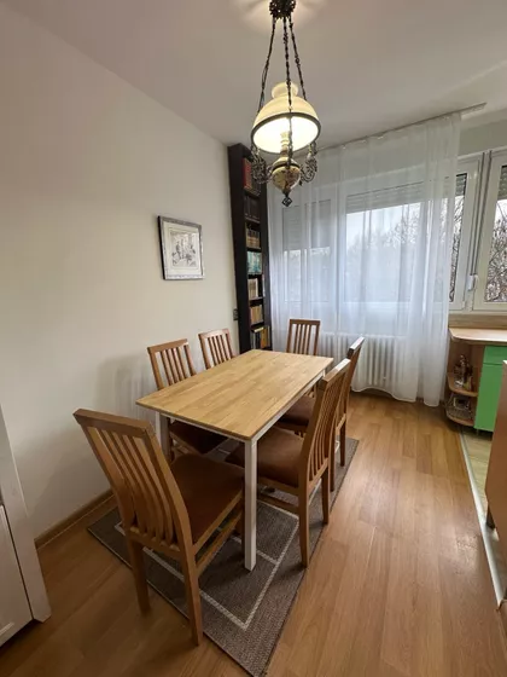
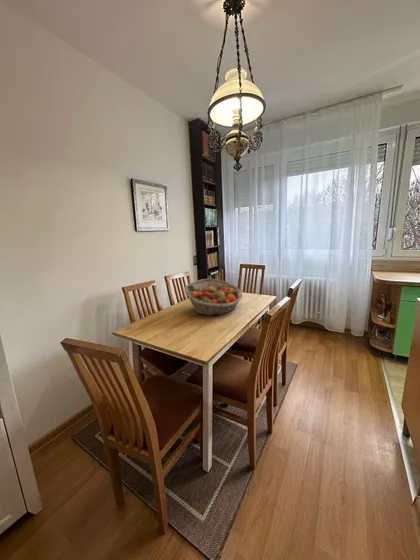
+ fruit basket (213, 295)
